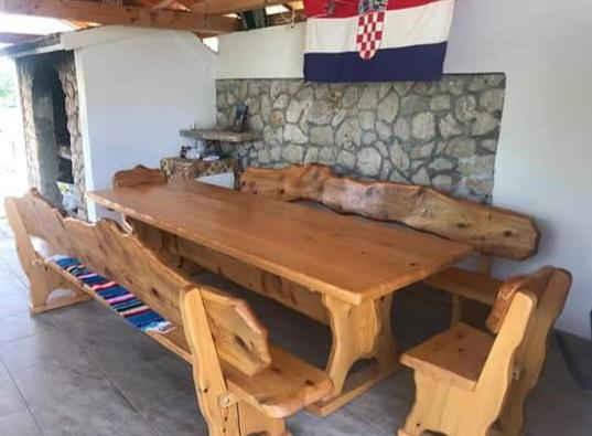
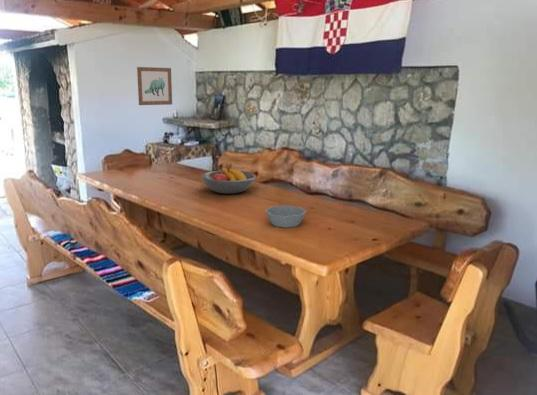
+ fruit bowl (228, 181)
+ wall art (155, 86)
+ bowl (285, 217)
